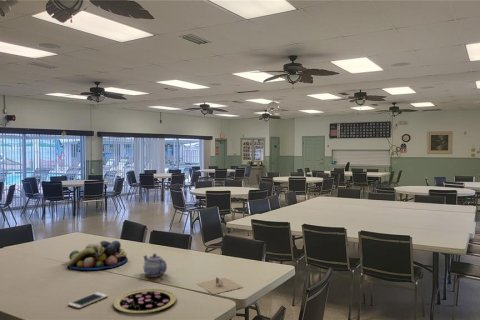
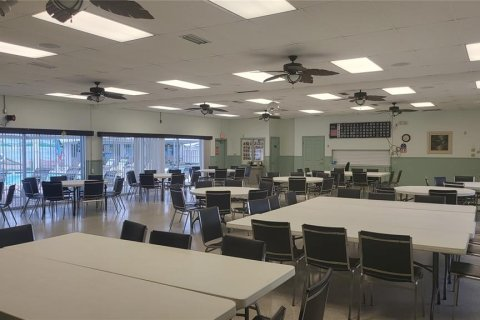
- napkin holder (219, 281)
- fruit bowl (98, 252)
- pizza (145, 300)
- teapot (154, 264)
- cell phone (88, 299)
